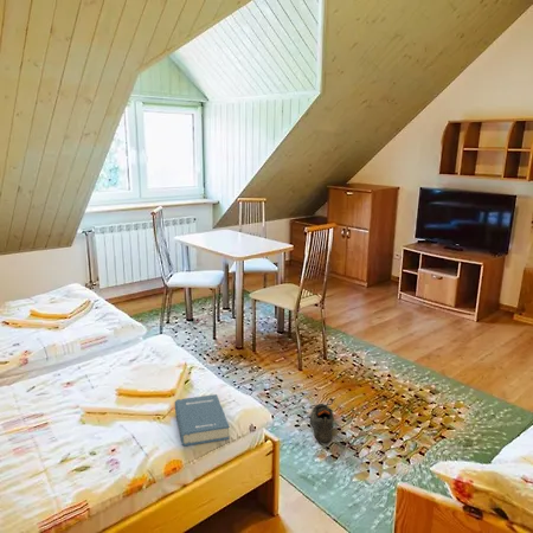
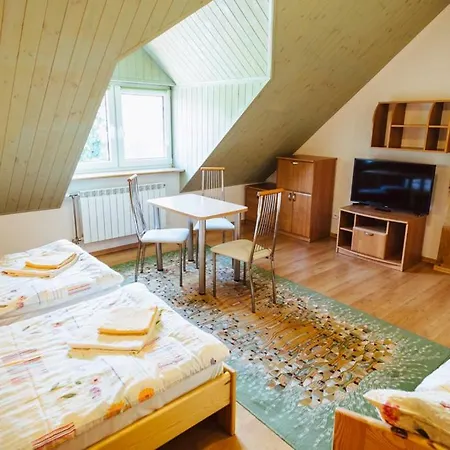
- shoe (321, 412)
- hardback book (200, 418)
